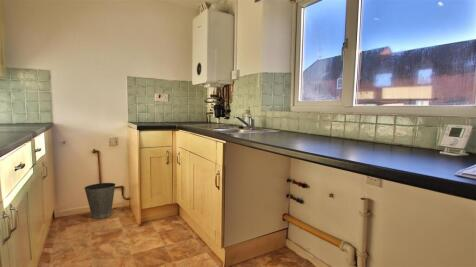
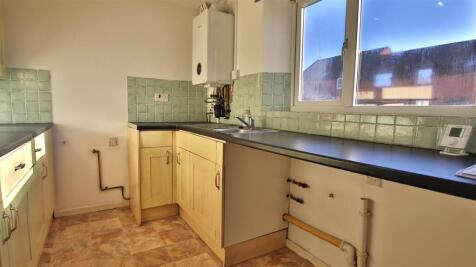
- waste basket (100, 200)
